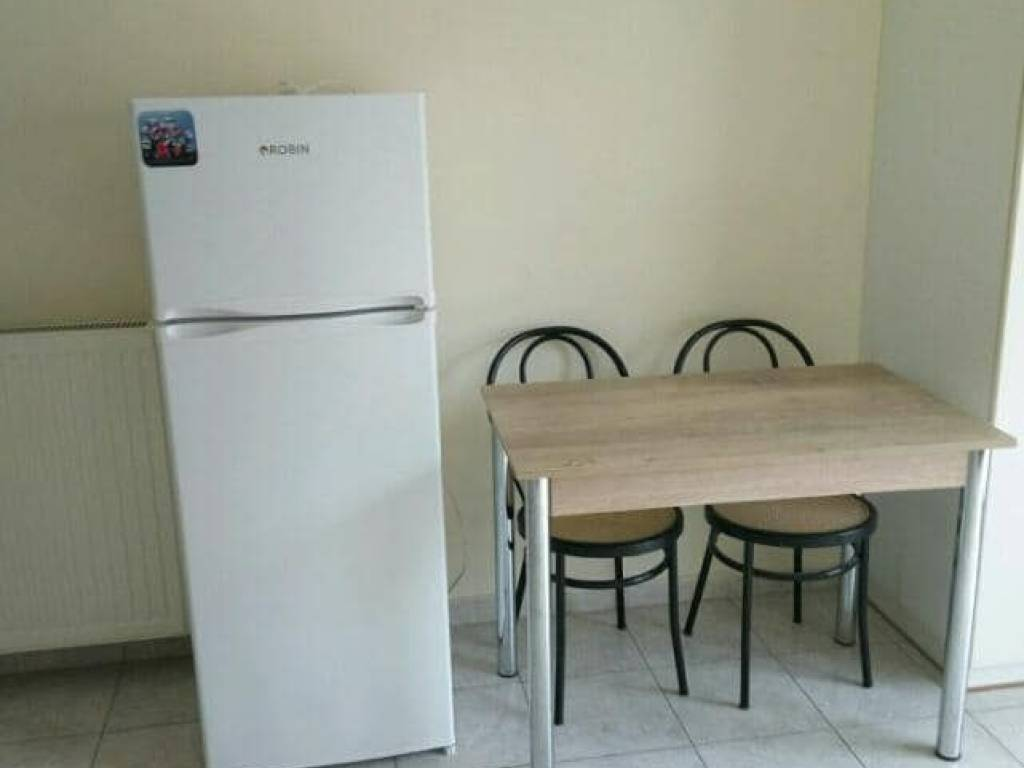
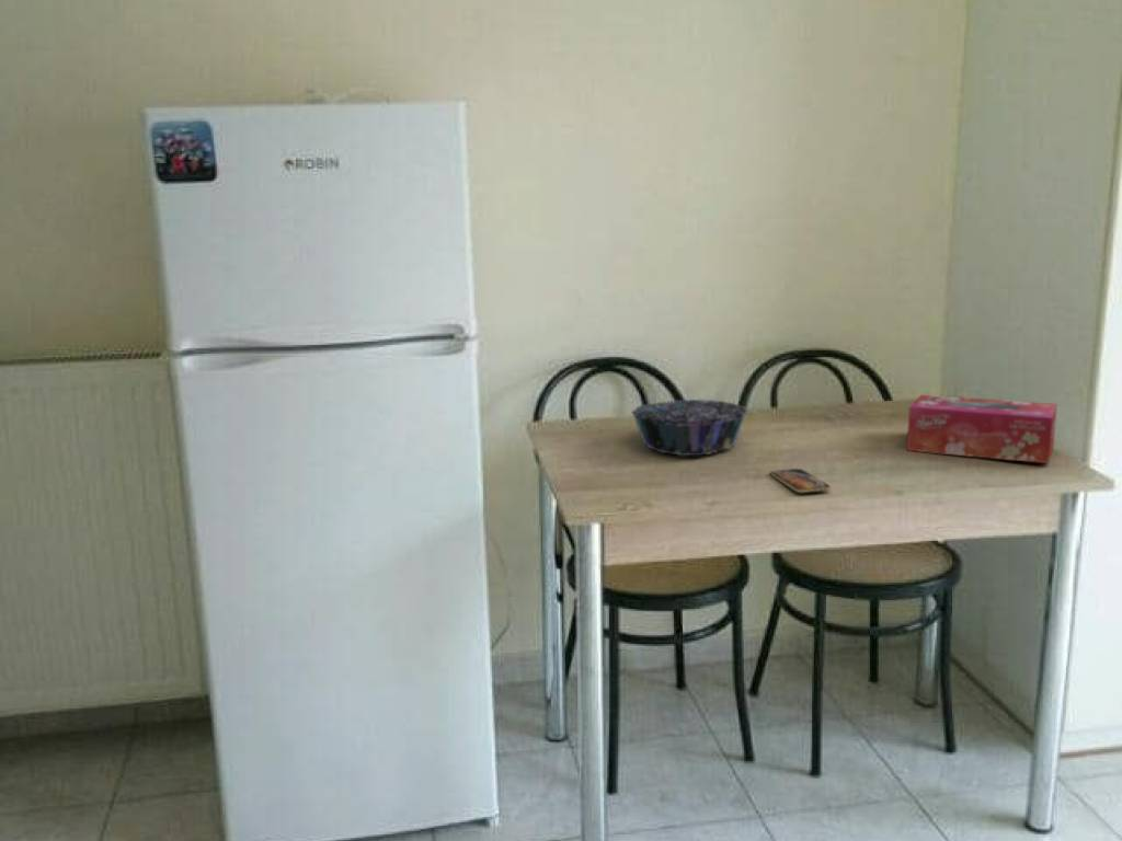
+ decorative bowl (689, 427)
+ tissue box (981, 427)
+ smartphone (799, 480)
